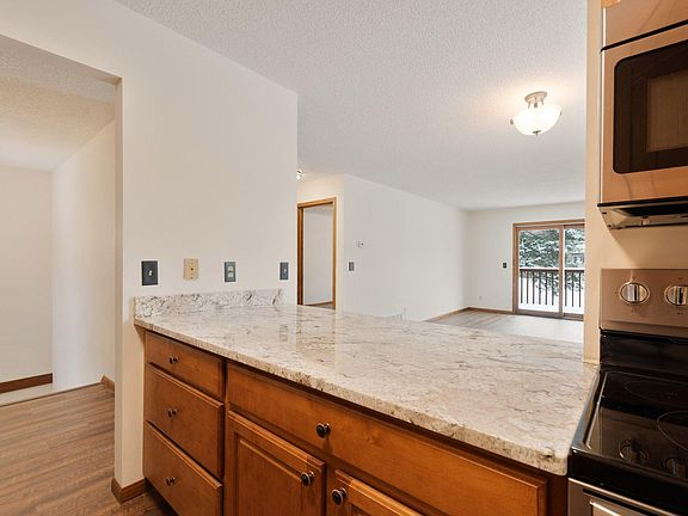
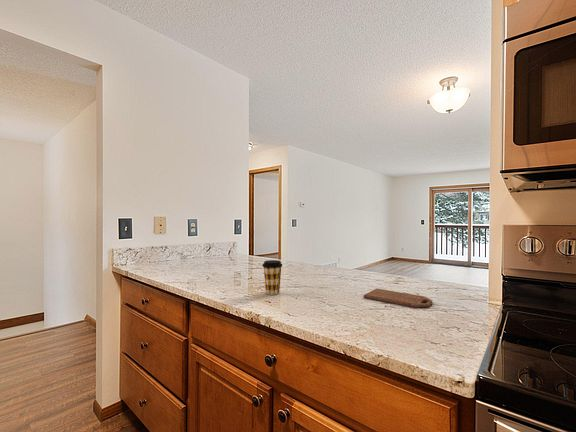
+ cutting board (398, 297)
+ coffee cup (272, 277)
